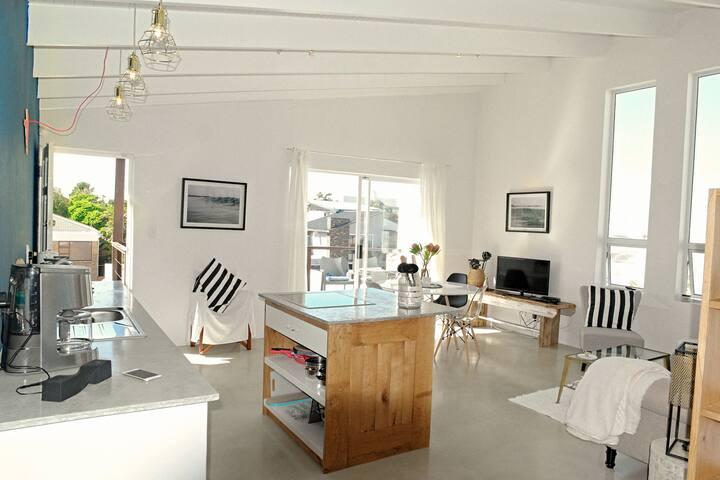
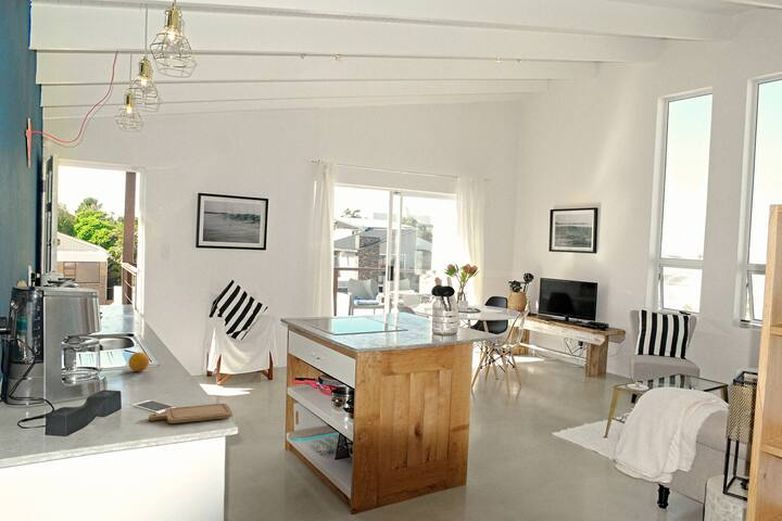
+ fruit (138, 361)
+ chopping board (190, 414)
